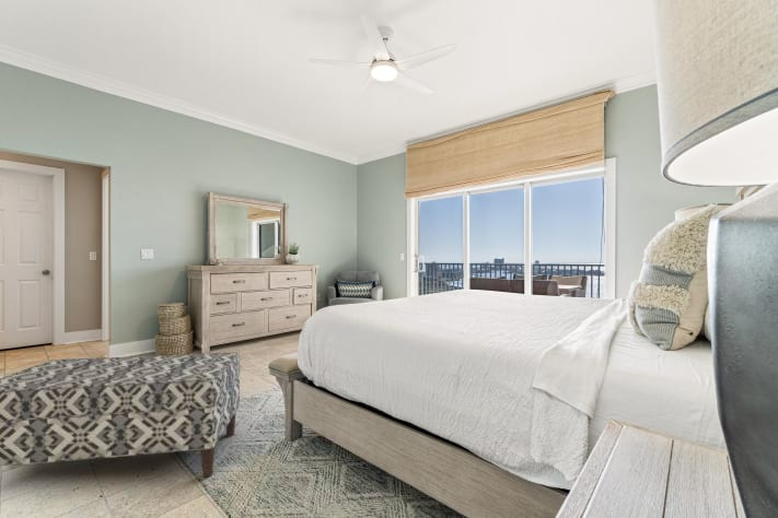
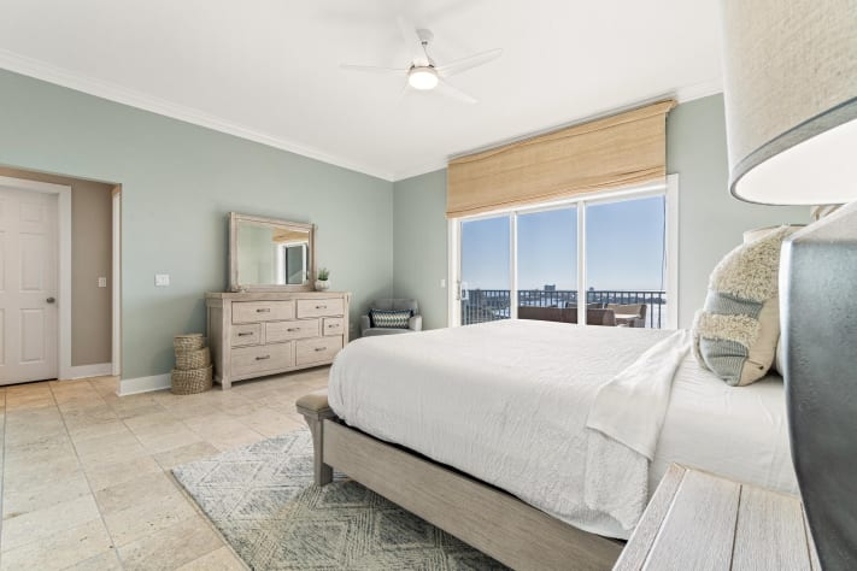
- bench (125, 414)
